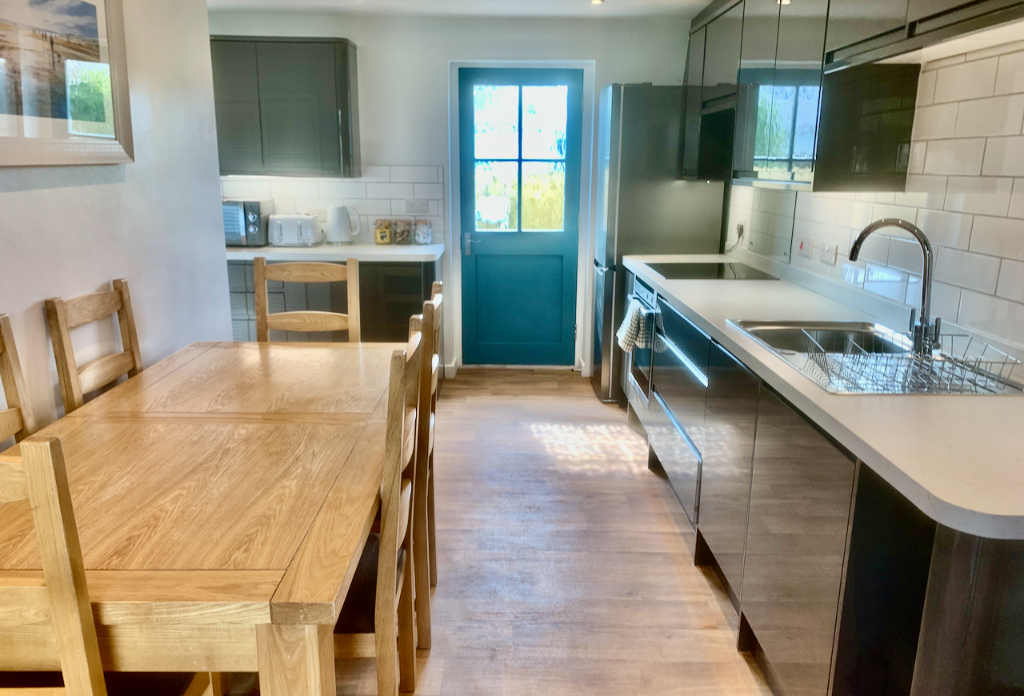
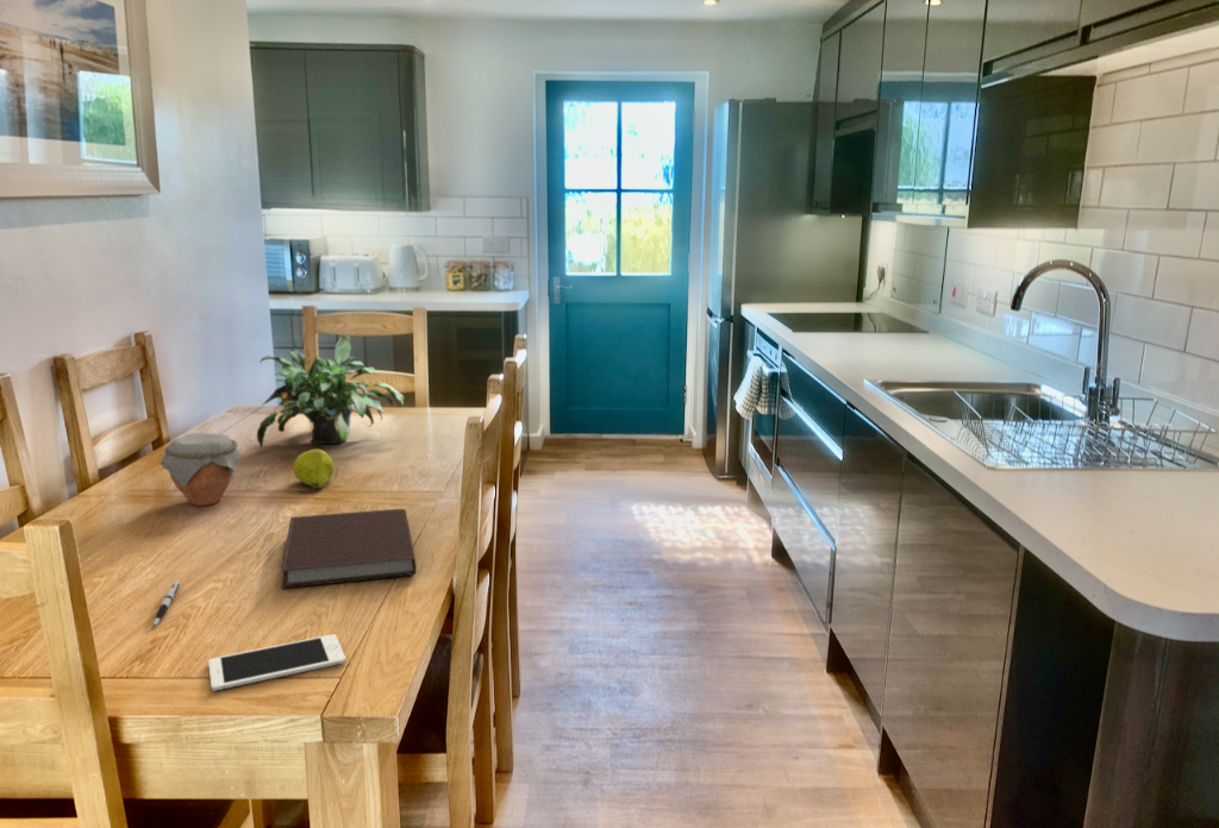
+ potted plant (333, 390)
+ cell phone (277, 660)
+ jar (201, 469)
+ notebook (350, 544)
+ fruit (312, 468)
+ pen (167, 602)
